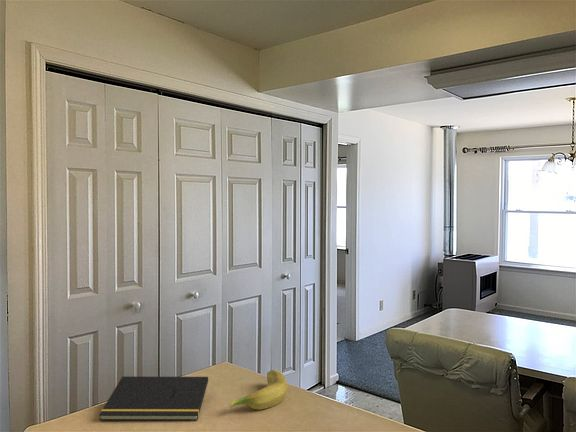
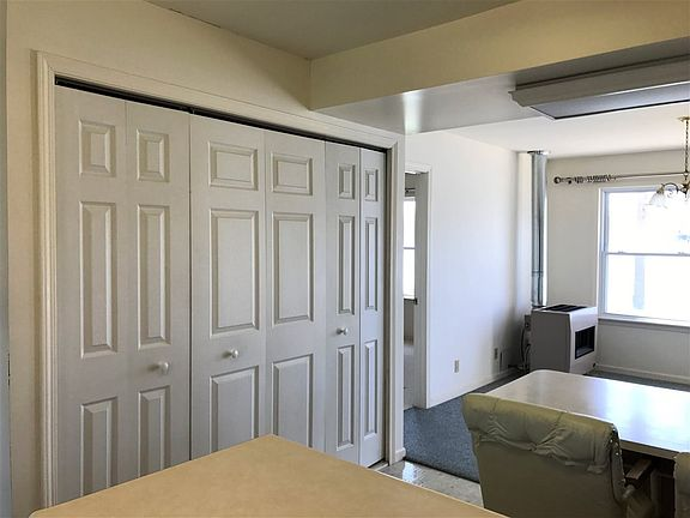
- notepad (157, 396)
- banana (259, 390)
